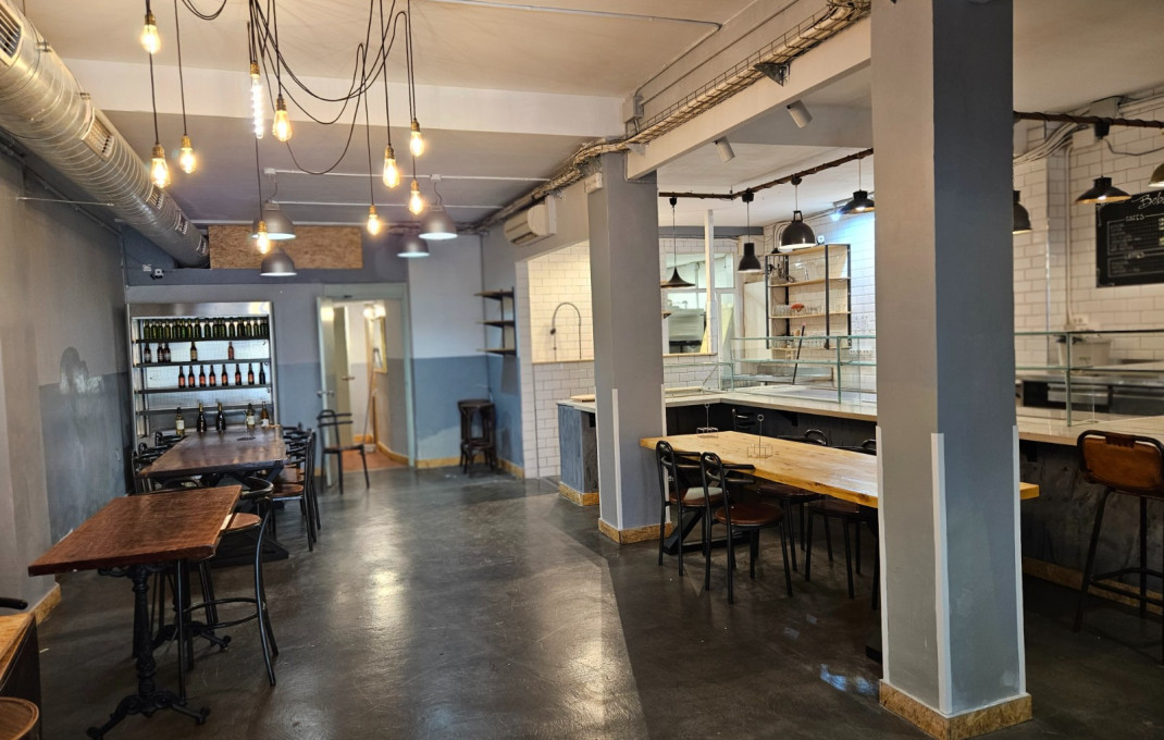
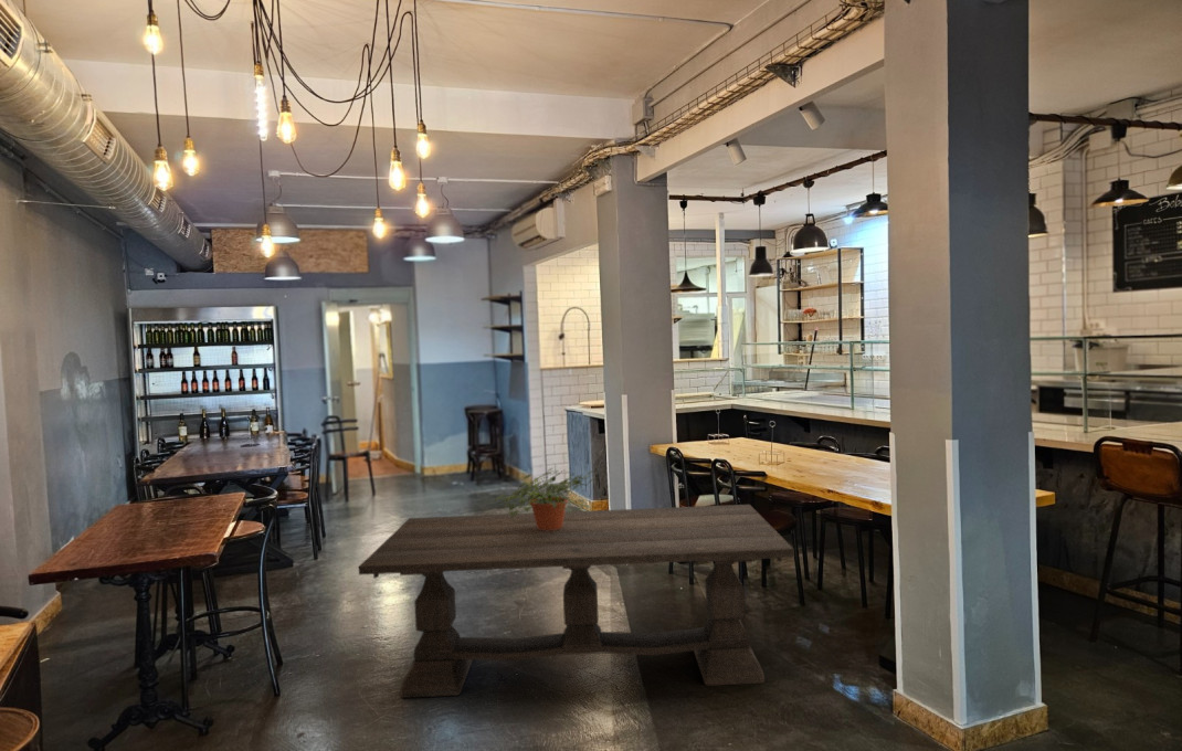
+ dining table (580, 601)
+ potted plant (546, 500)
